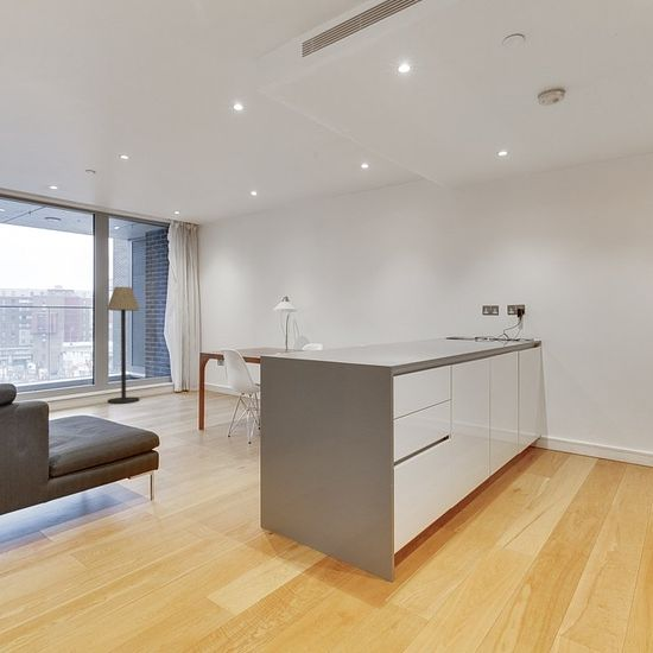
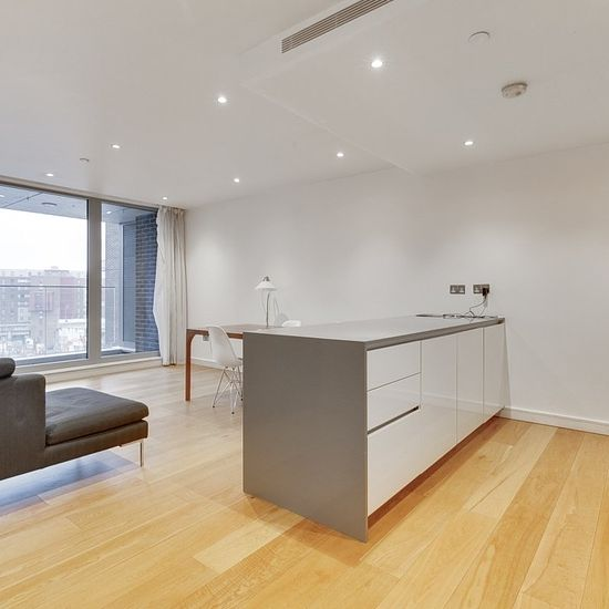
- floor lamp (122, 343)
